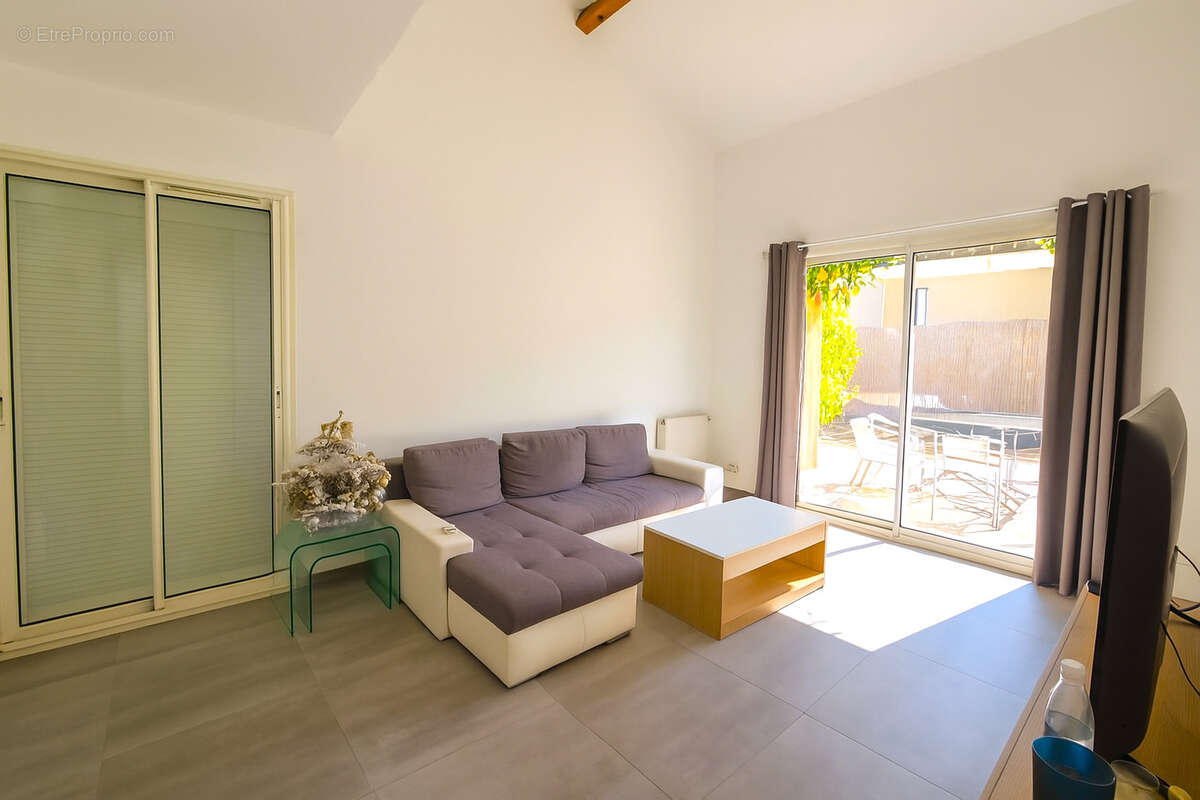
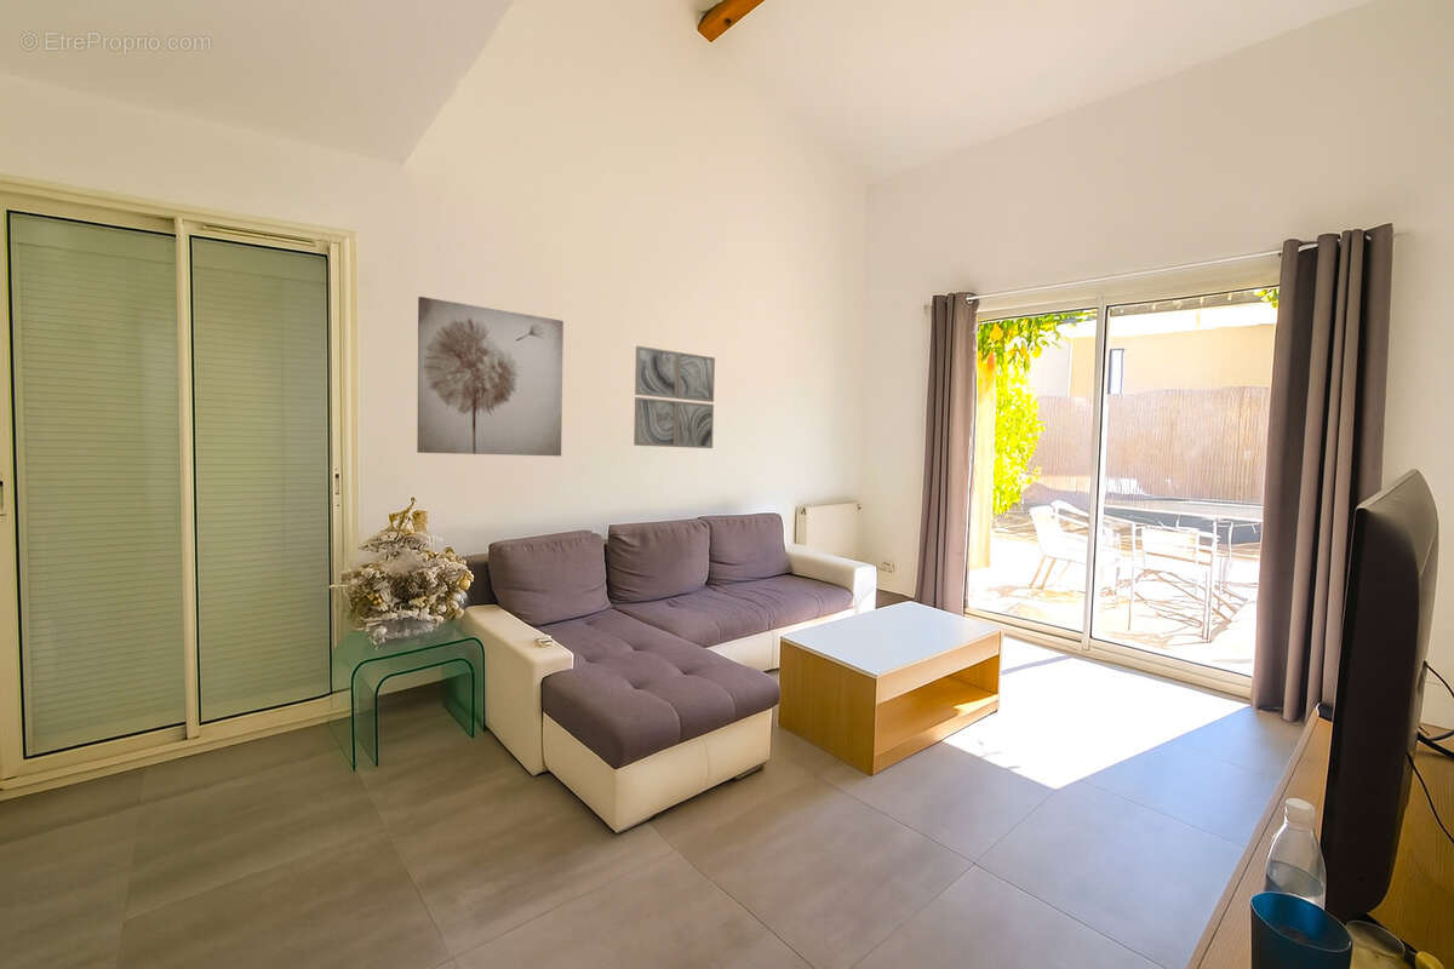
+ wall art (675, 401)
+ wall art (494, 382)
